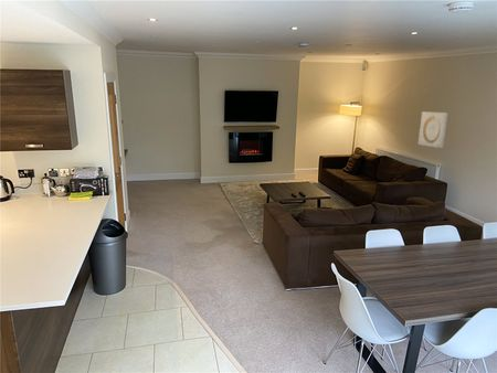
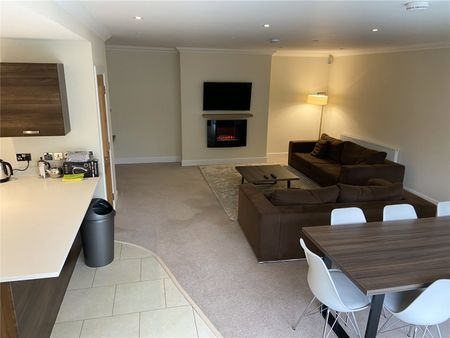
- wall art (432, 129)
